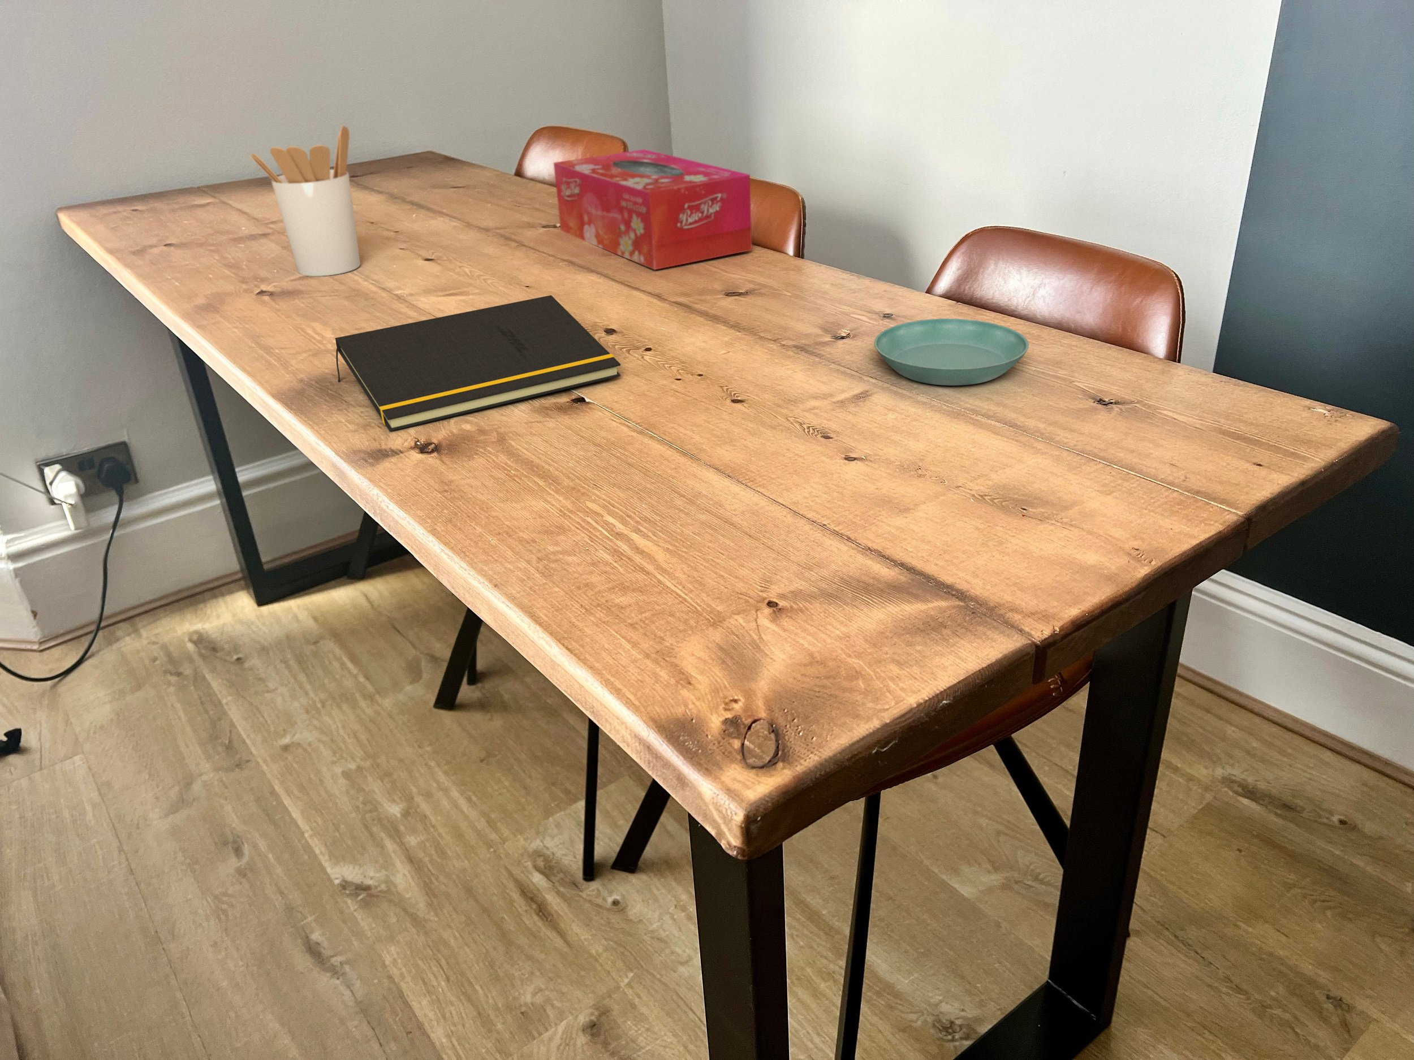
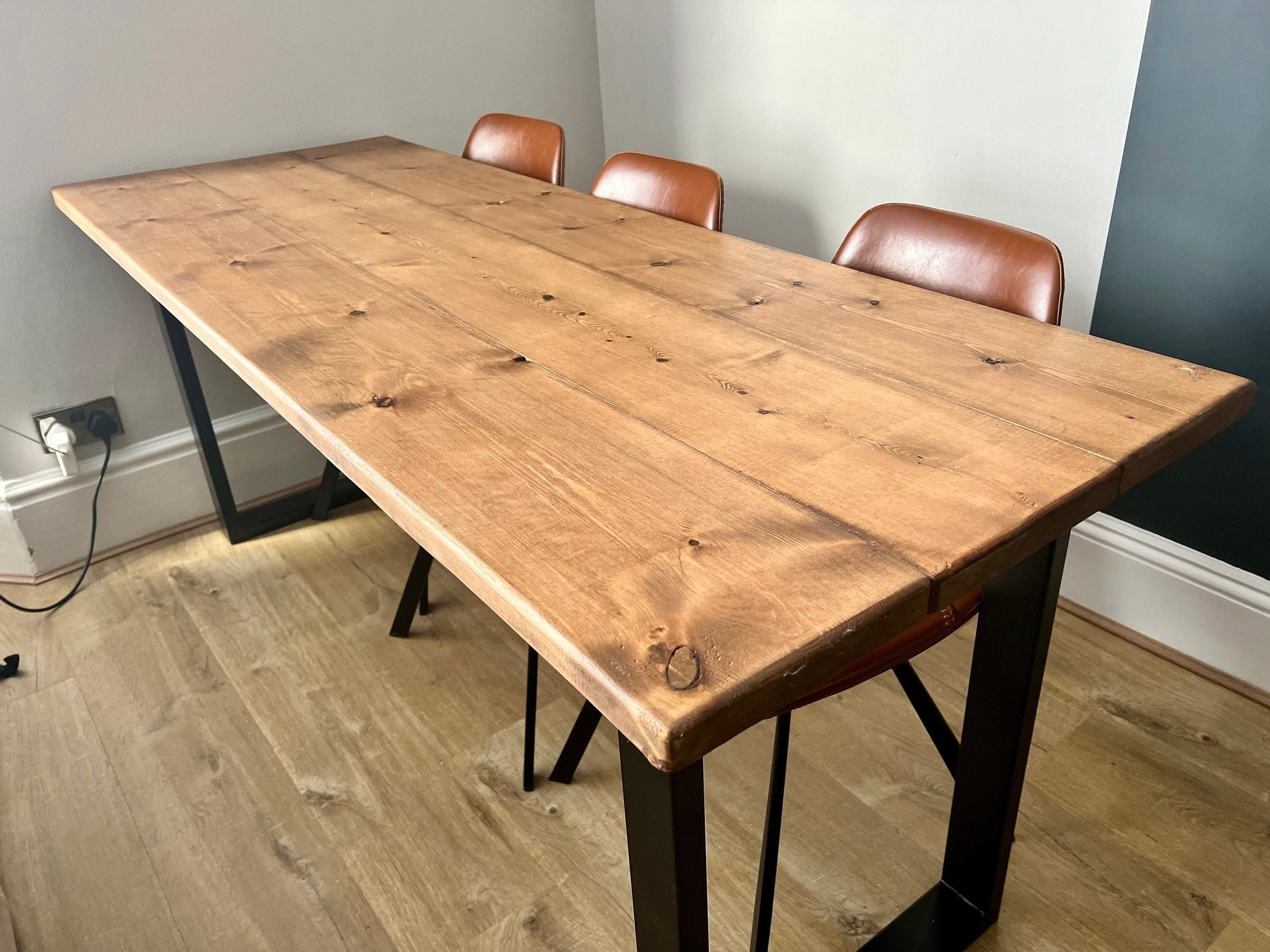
- tissue box (649, 205)
- saucer (950, 354)
- utensil holder (314, 204)
- notepad (478, 356)
